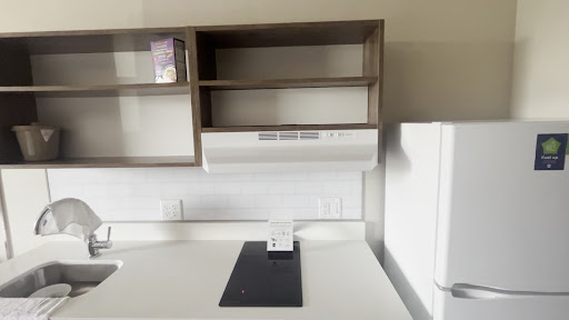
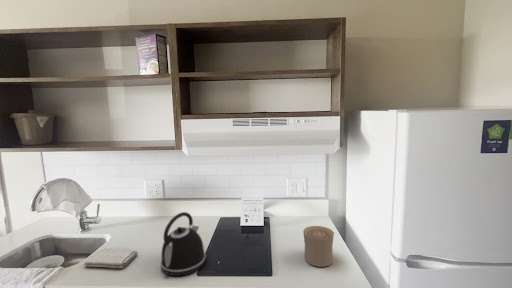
+ cup (318, 245)
+ washcloth (112, 257)
+ kettle (182, 238)
